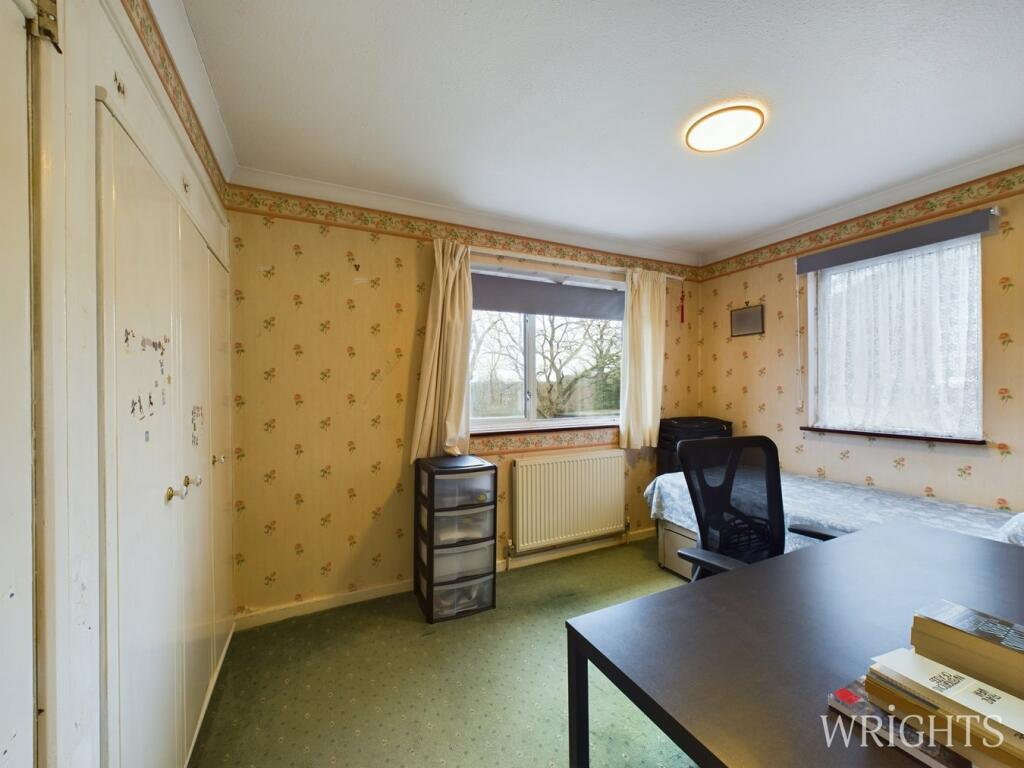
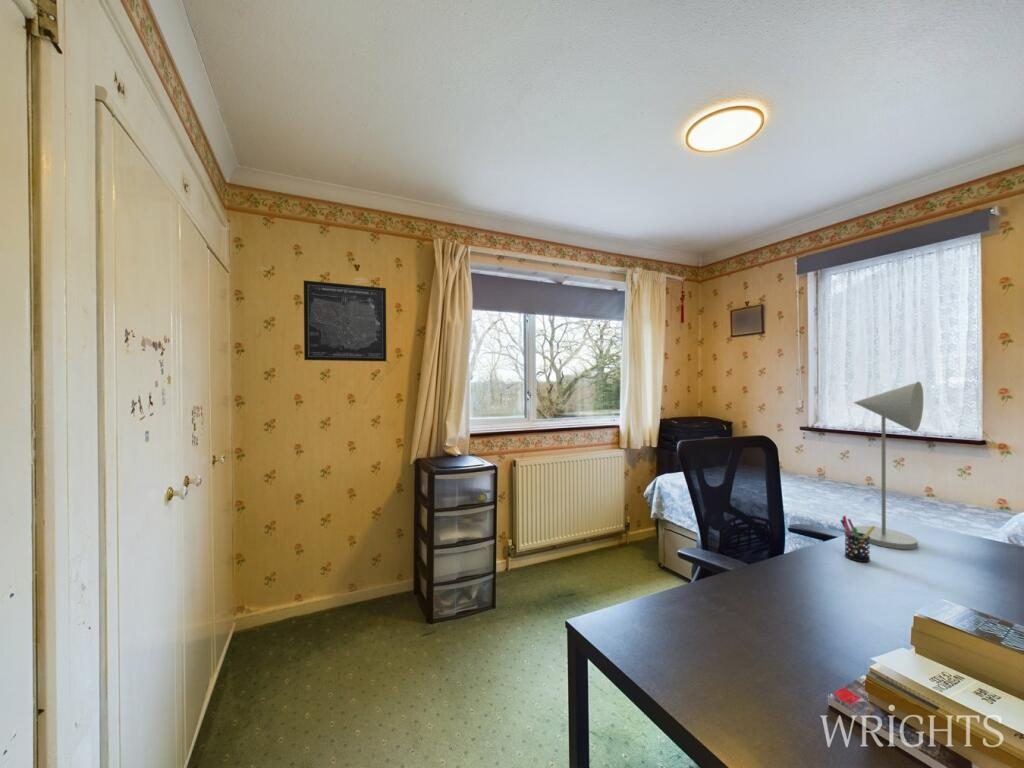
+ desk lamp (884, 460)
+ pen holder (855, 538)
+ wall art (346, 322)
